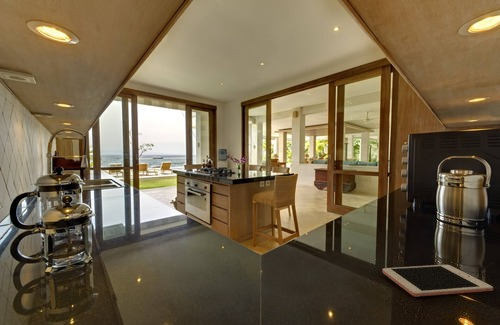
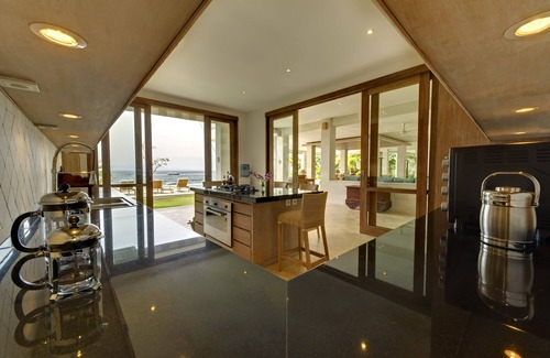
- cell phone (433, 279)
